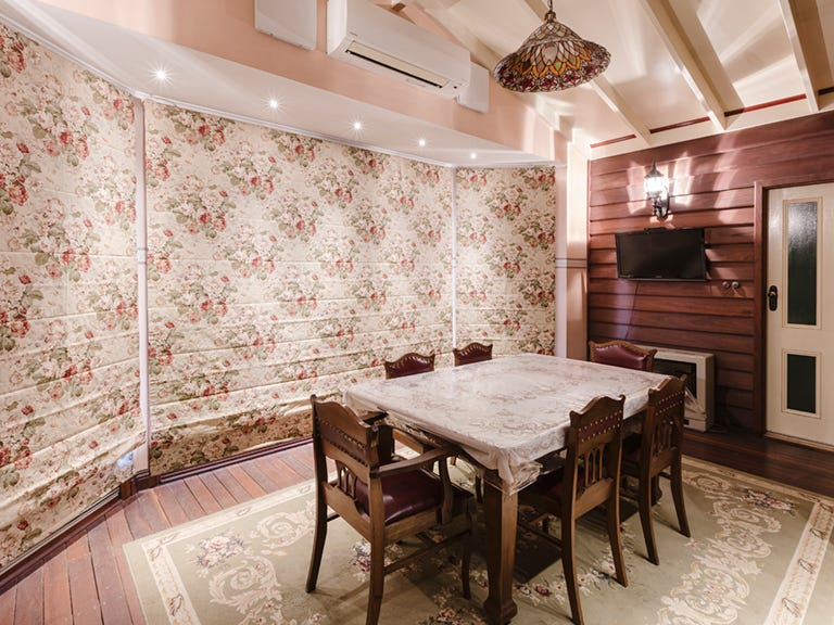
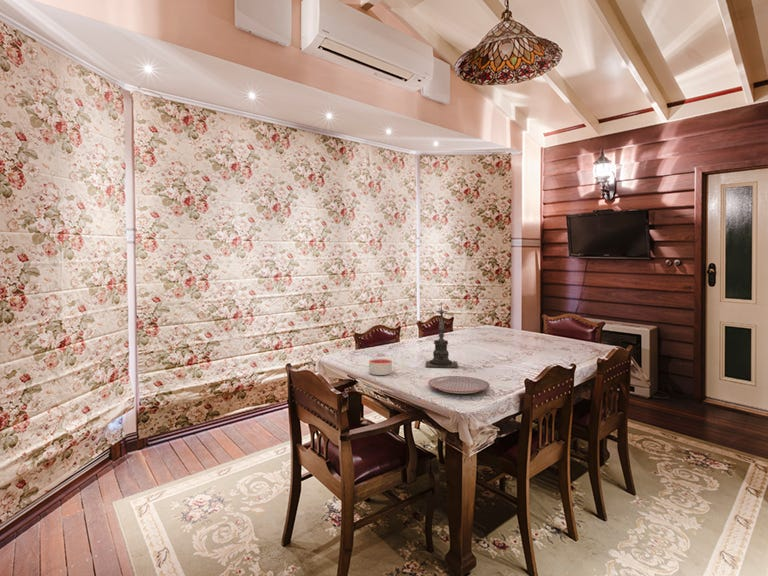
+ candle holder (441, 332)
+ candle (380, 366)
+ plate (458, 385)
